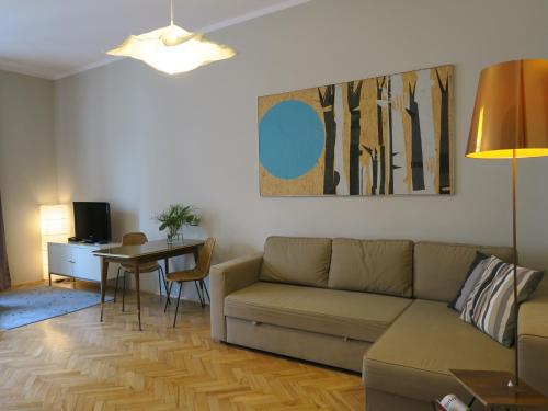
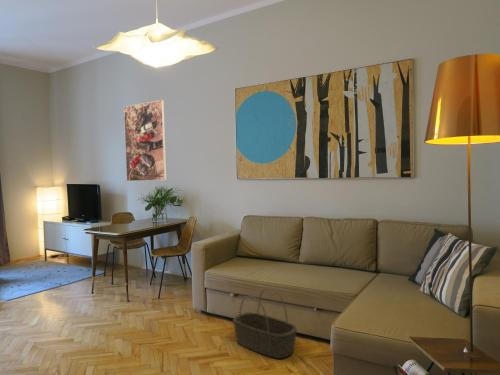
+ basket (263, 319)
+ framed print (144, 142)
